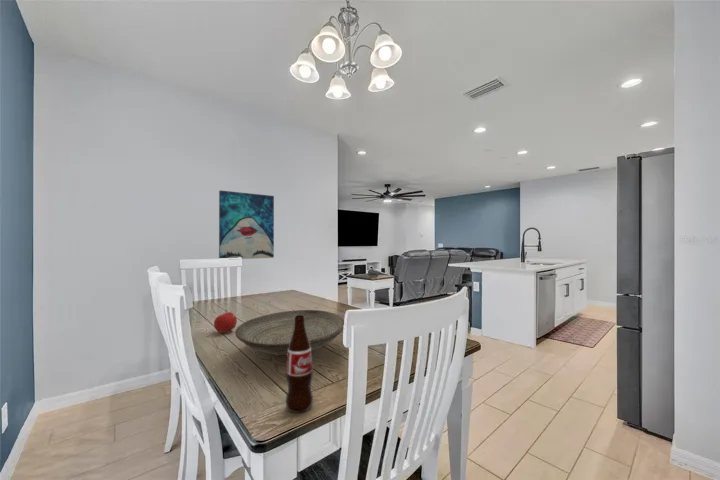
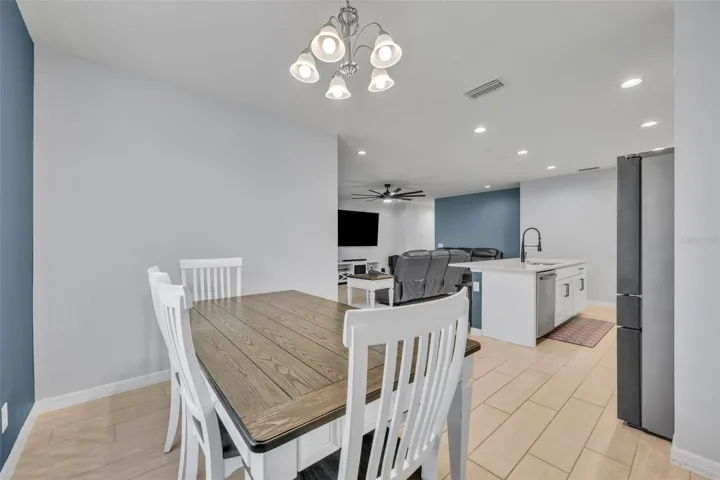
- wall art (247, 226)
- fruit (225, 321)
- decorative bowl (291, 336)
- bottle (299, 361)
